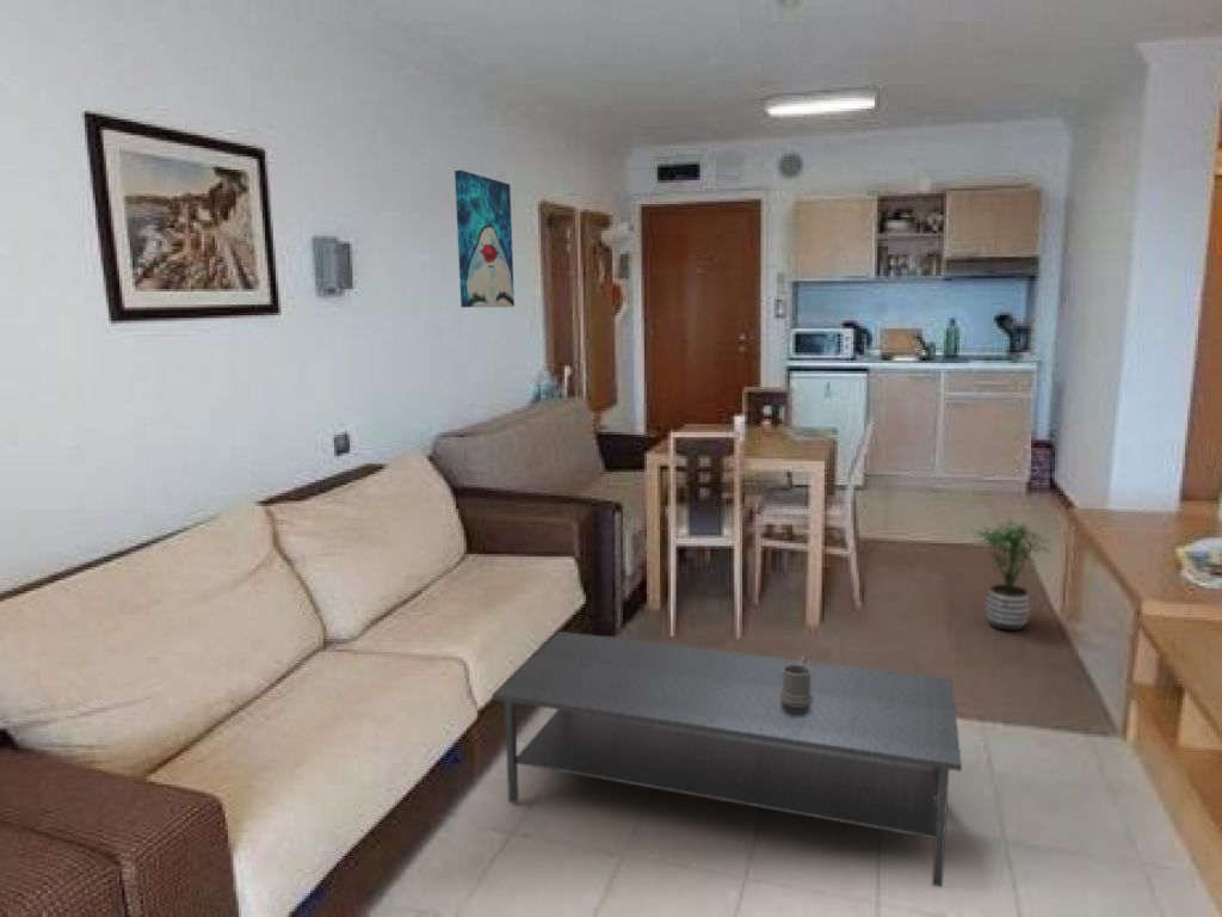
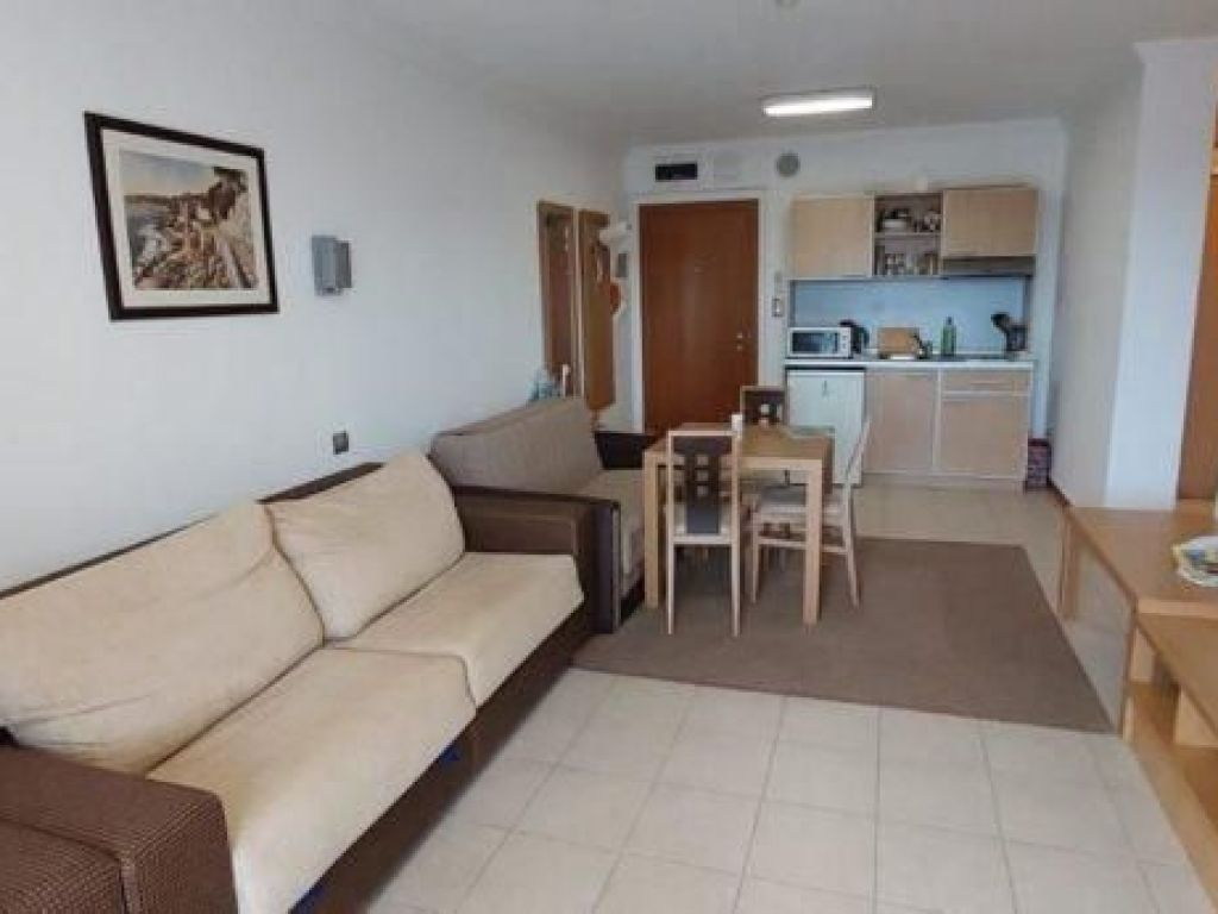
- potted plant (1007, 572)
- coffee table (723, 741)
- wall art (486, 242)
- mug (797, 678)
